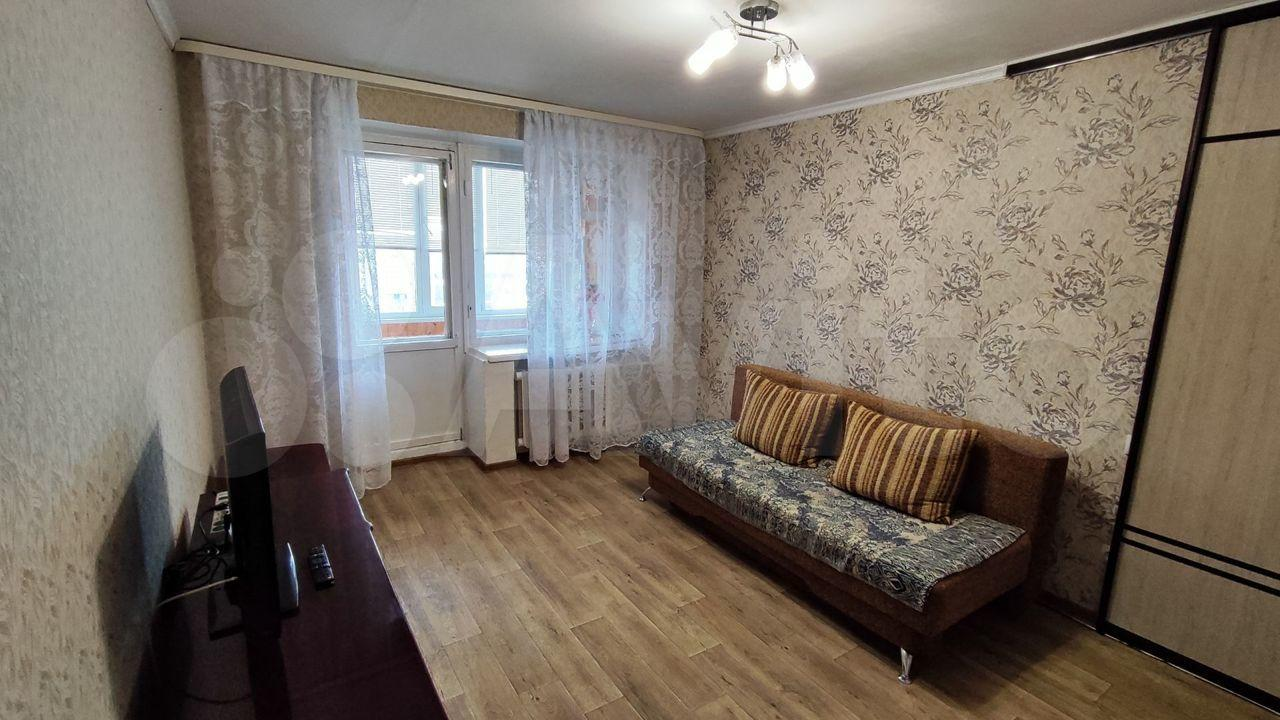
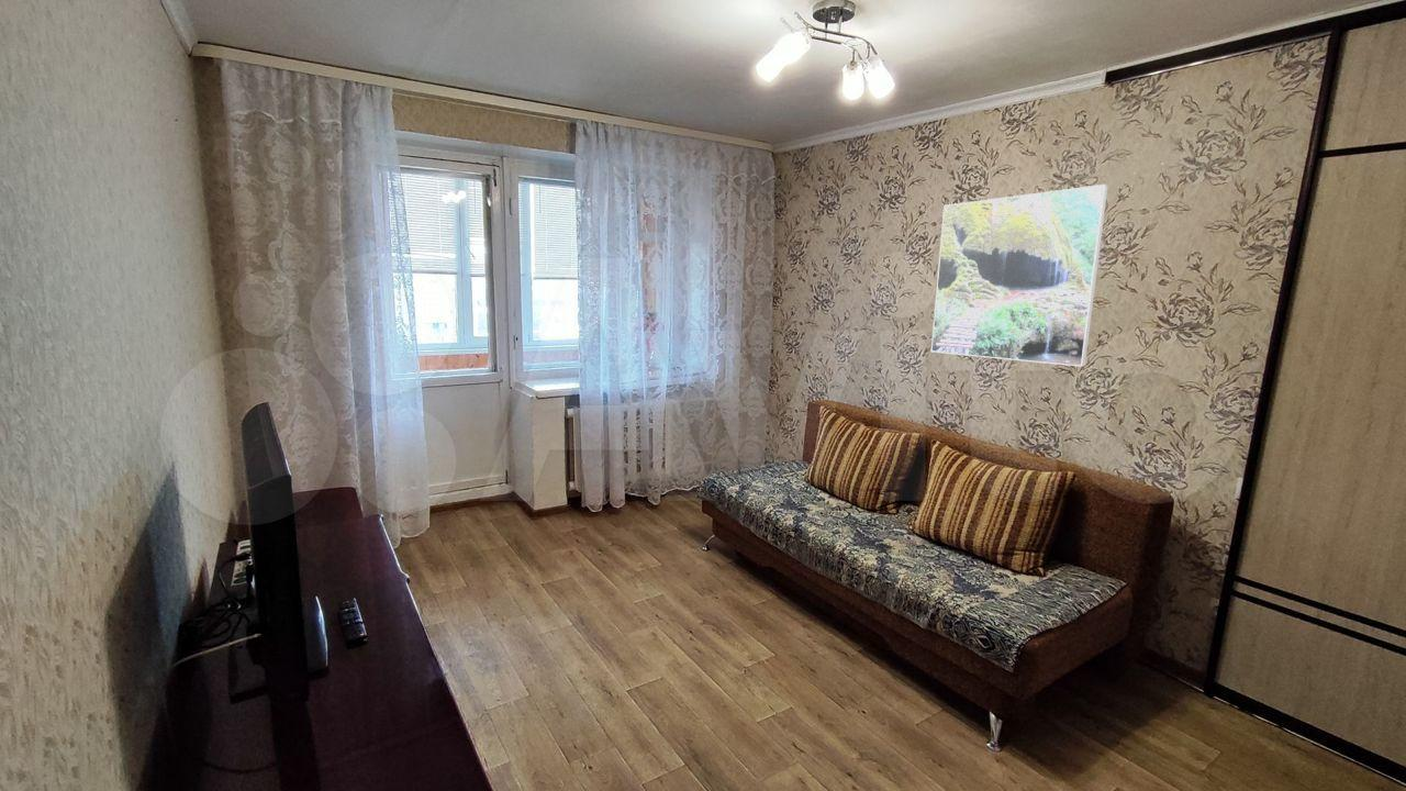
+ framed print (1008, 278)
